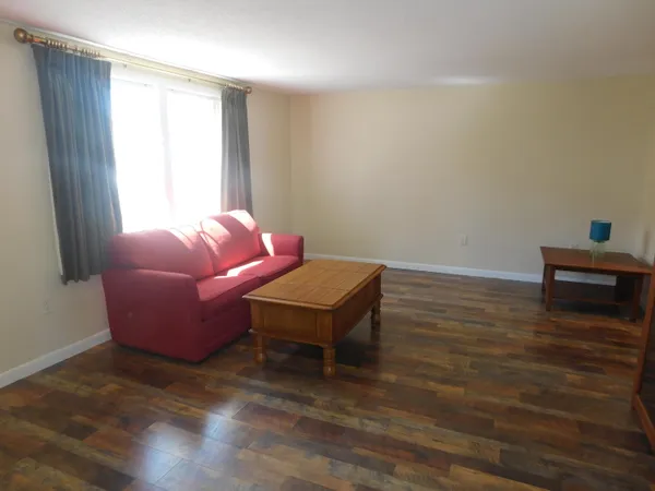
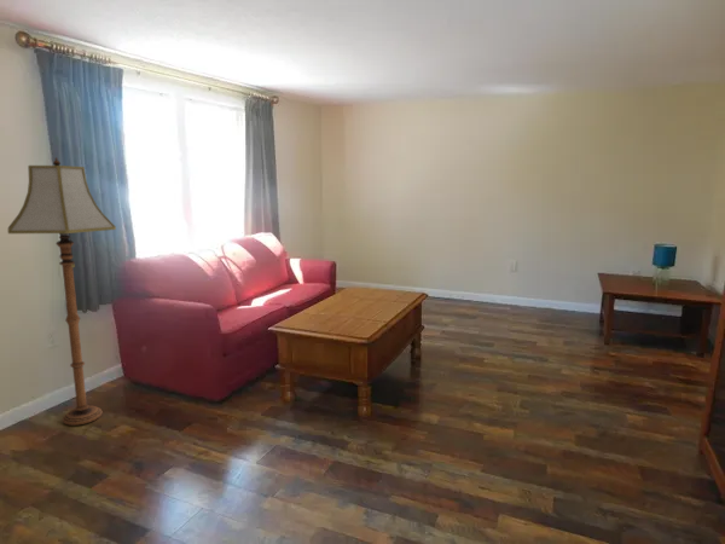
+ floor lamp (69, 293)
